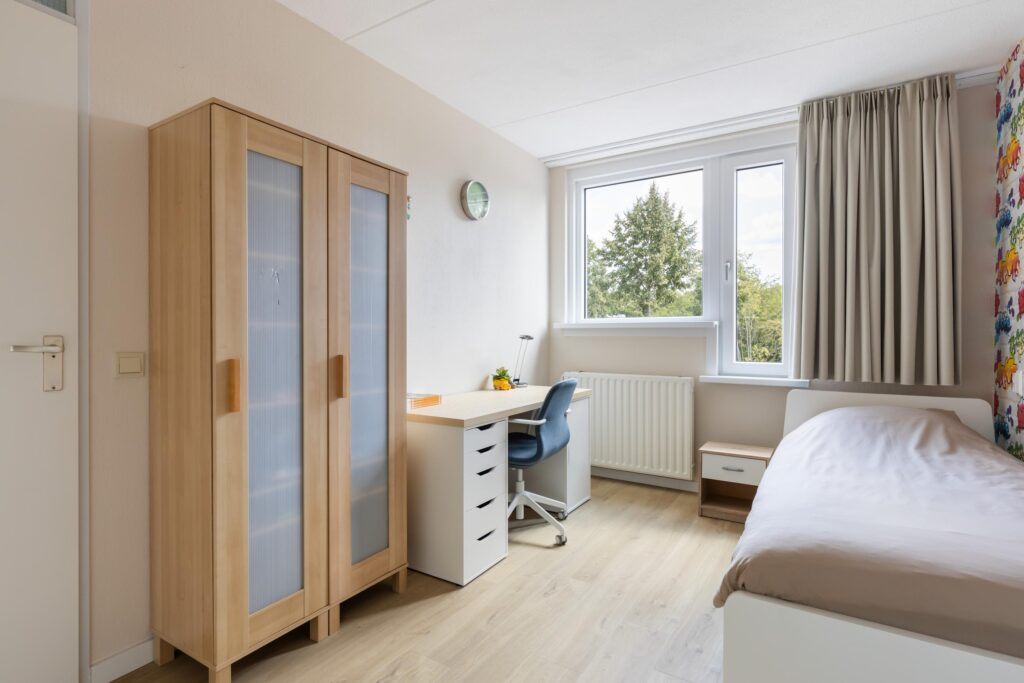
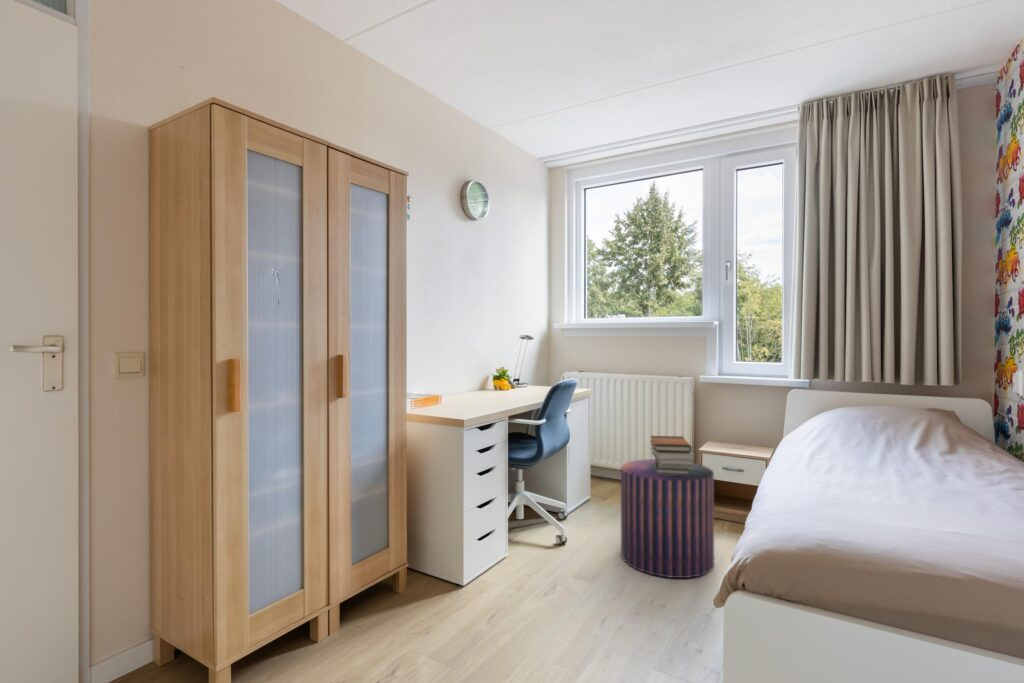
+ pouf (666, 513)
+ book stack (670, 454)
